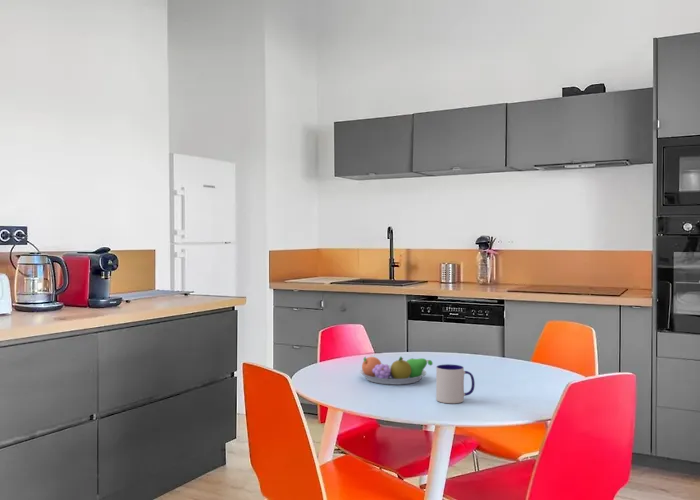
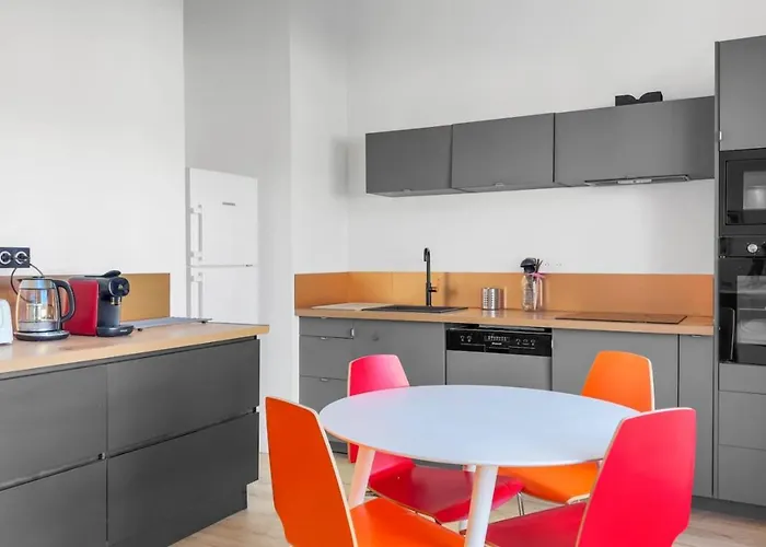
- mug (455, 383)
- fruit bowl (395, 365)
